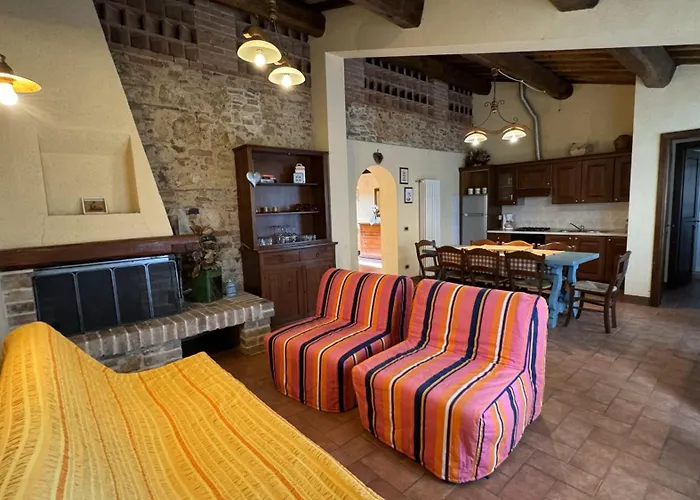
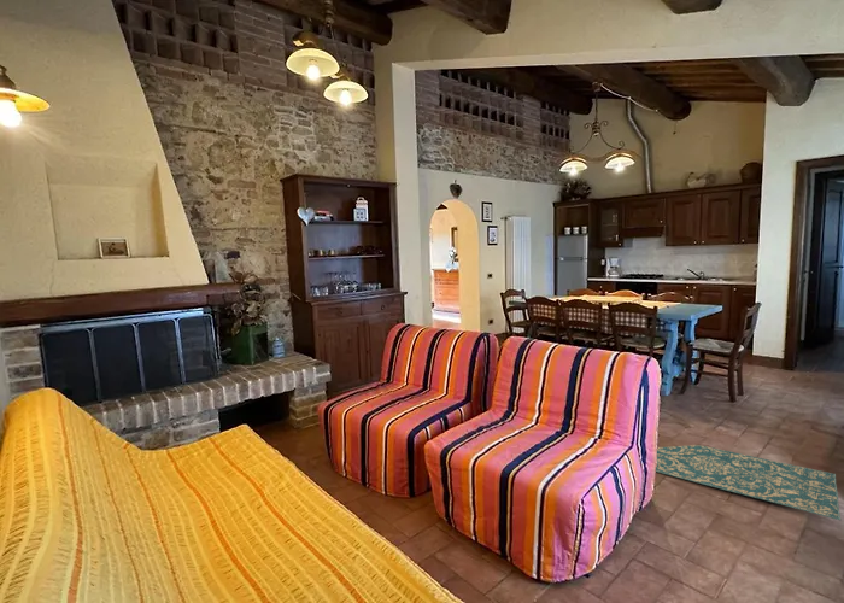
+ rug (710, 464)
